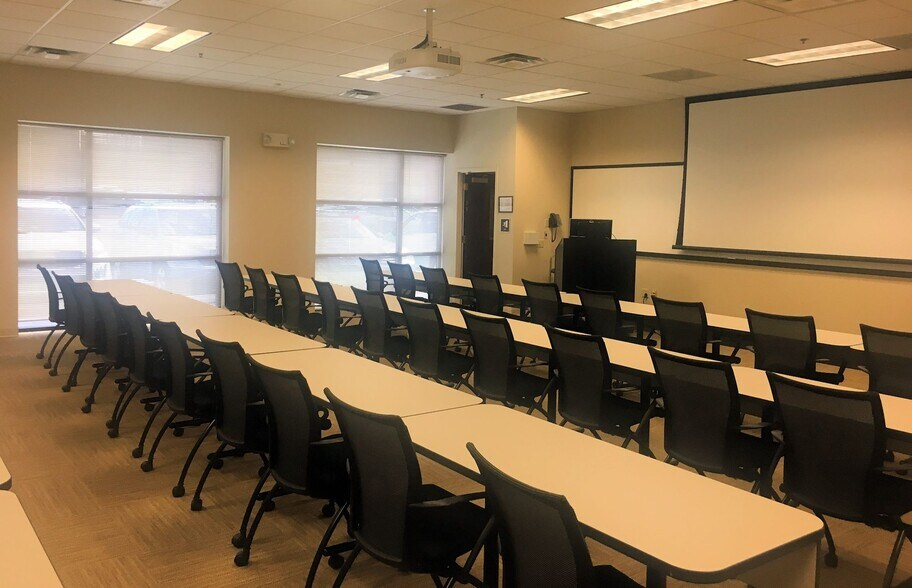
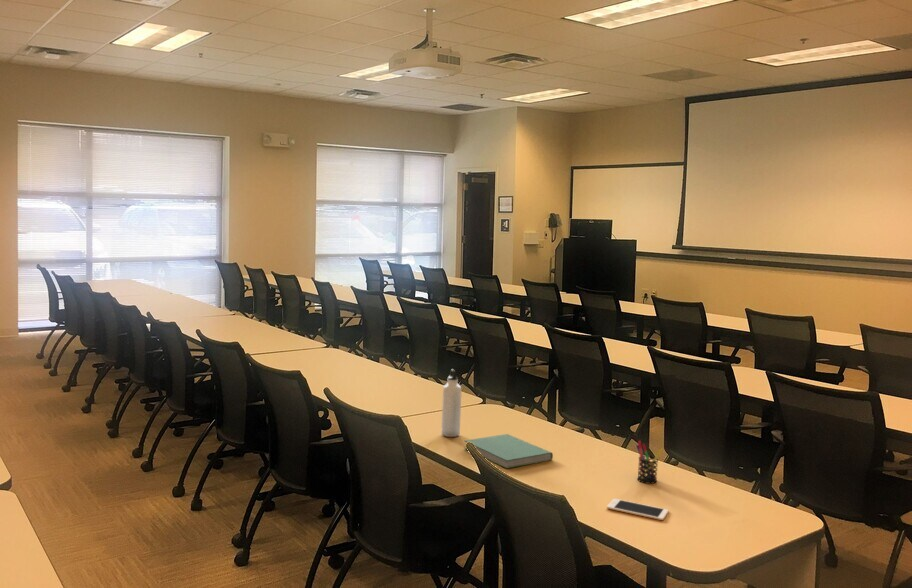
+ cell phone (637, 509)
+ water bottle (451, 402)
+ pen holder (646, 462)
+ hardcover book (507, 450)
